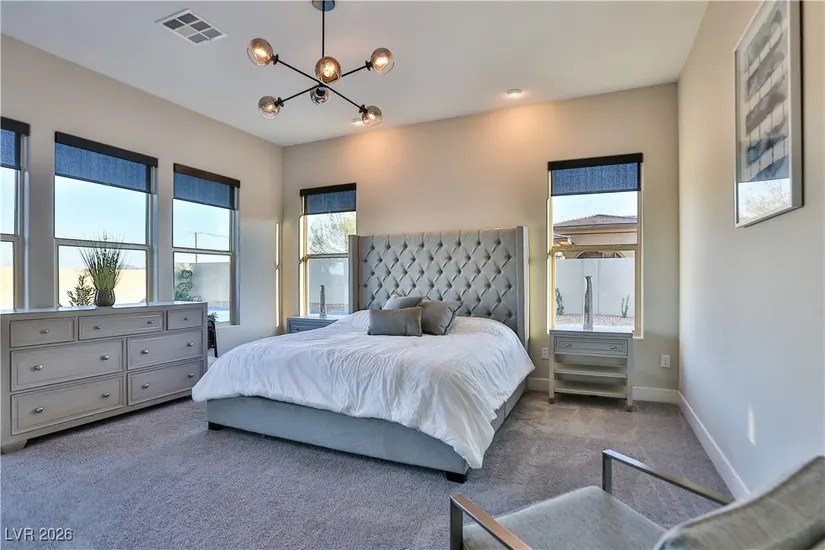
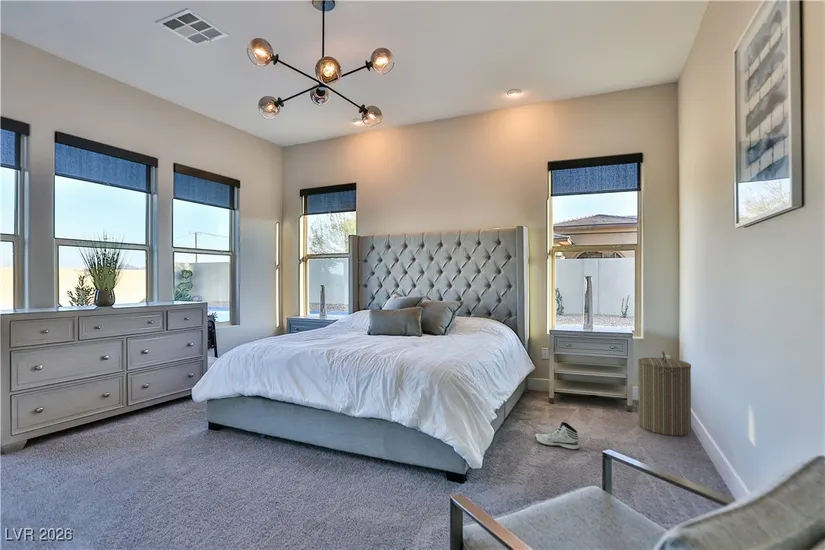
+ laundry hamper (663, 389)
+ sneaker (556, 432)
